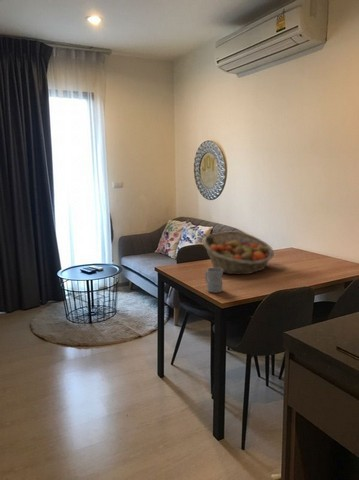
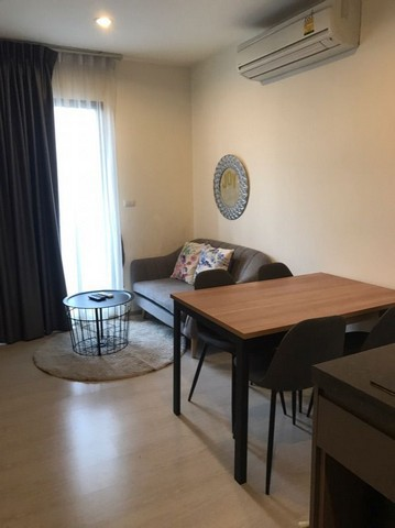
- mug (212, 279)
- fruit basket (237, 252)
